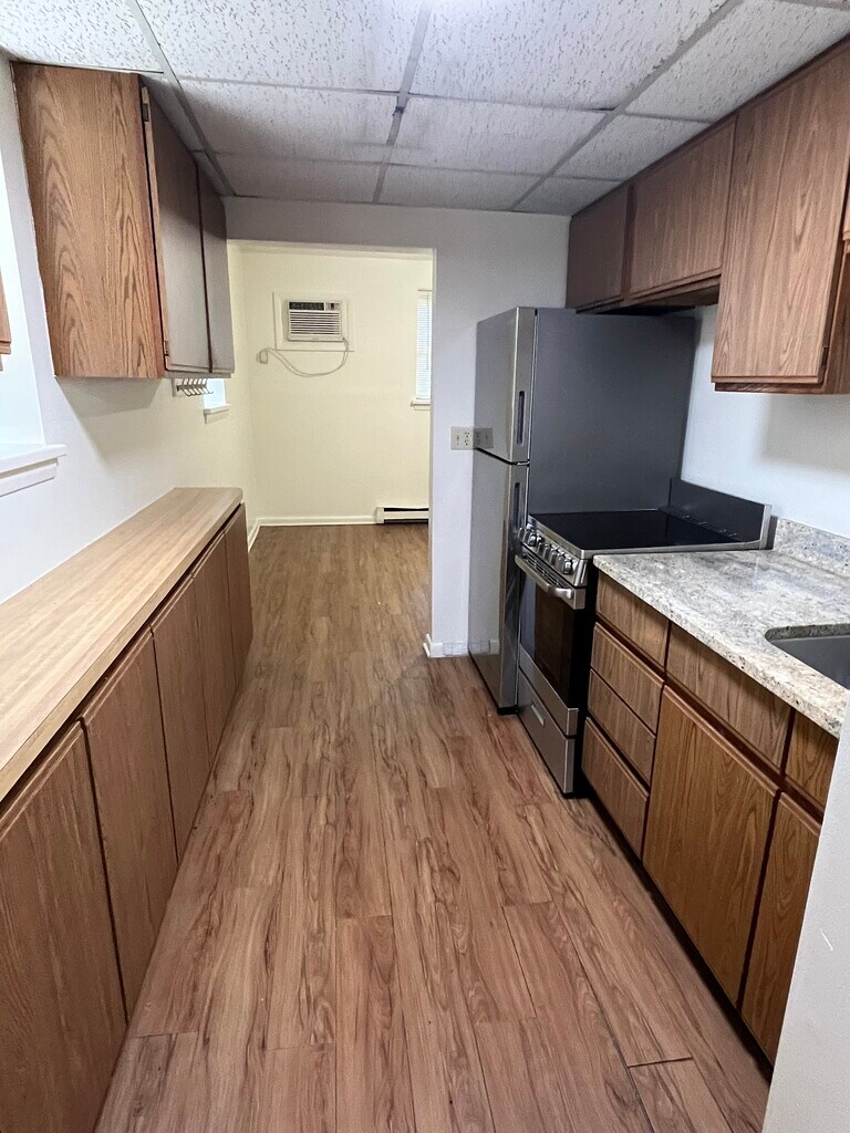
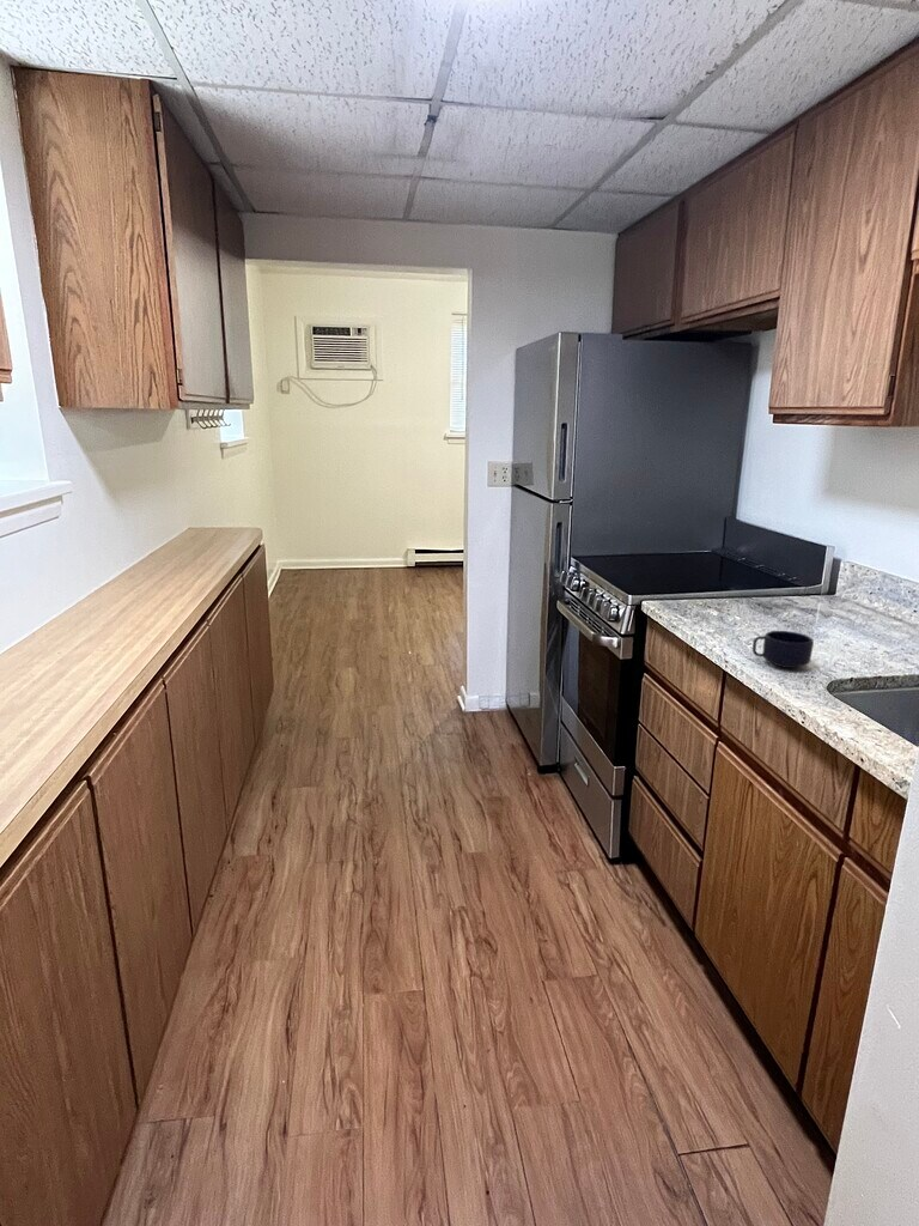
+ mug (781, 650)
